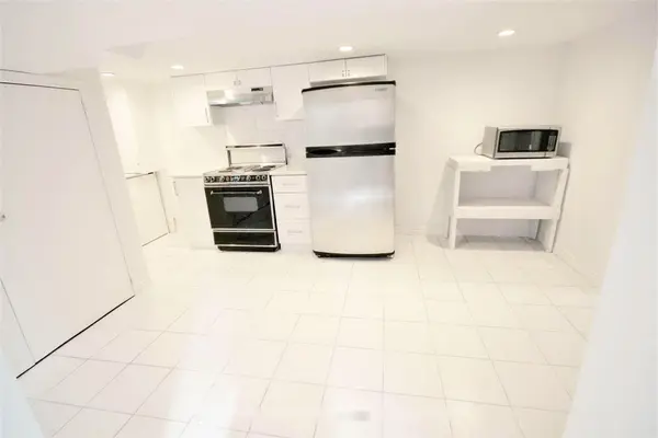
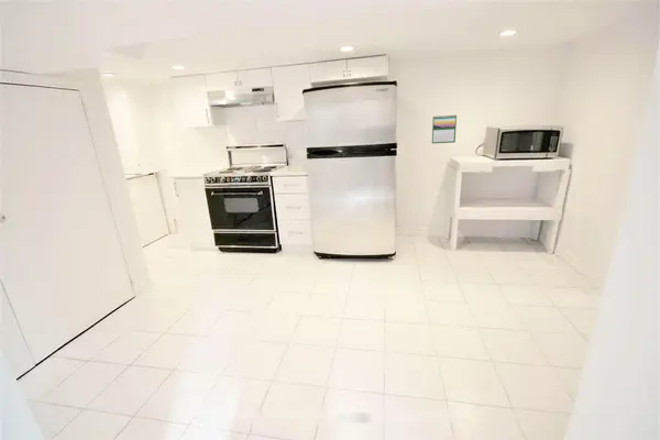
+ calendar (443, 129)
